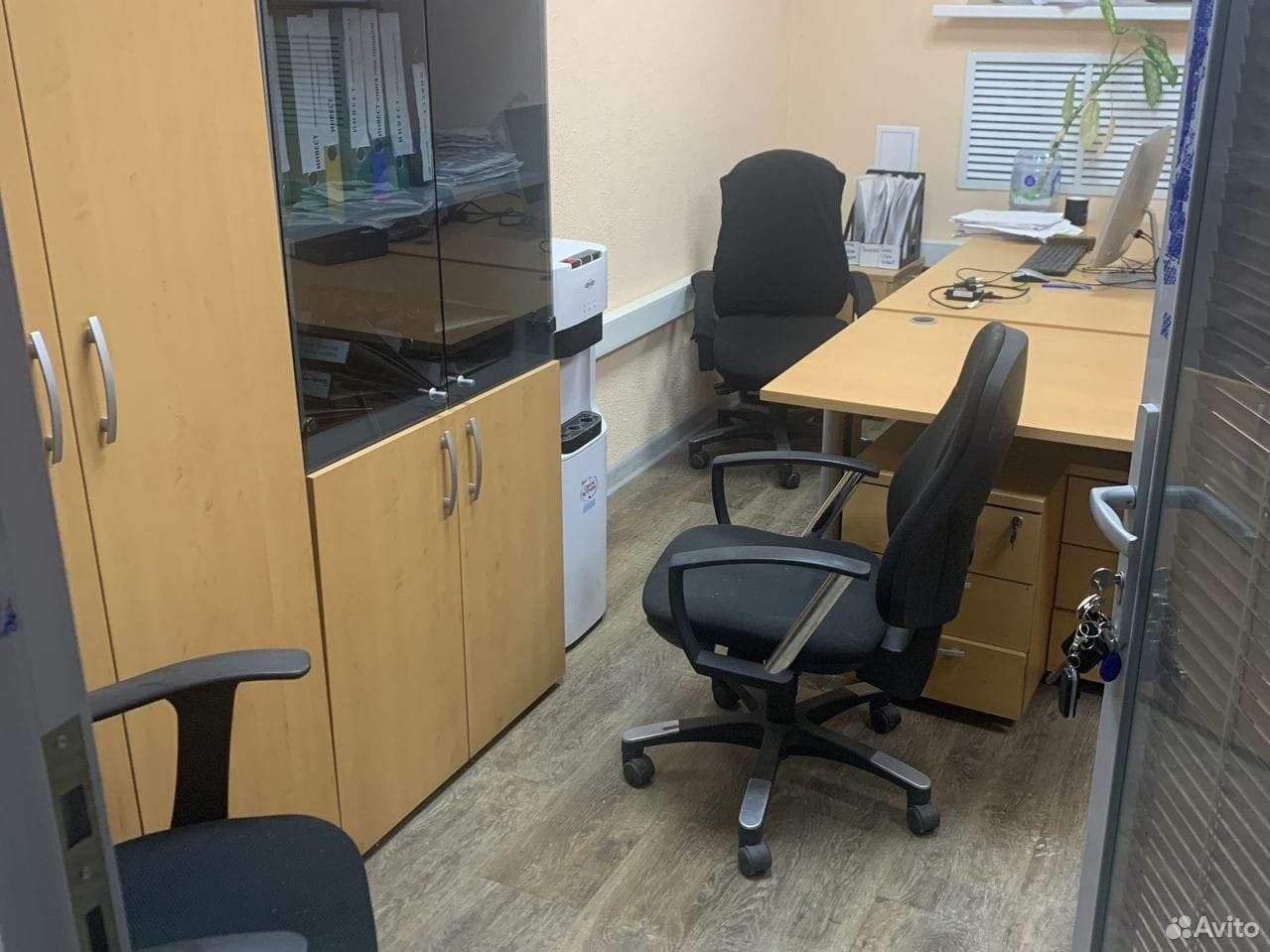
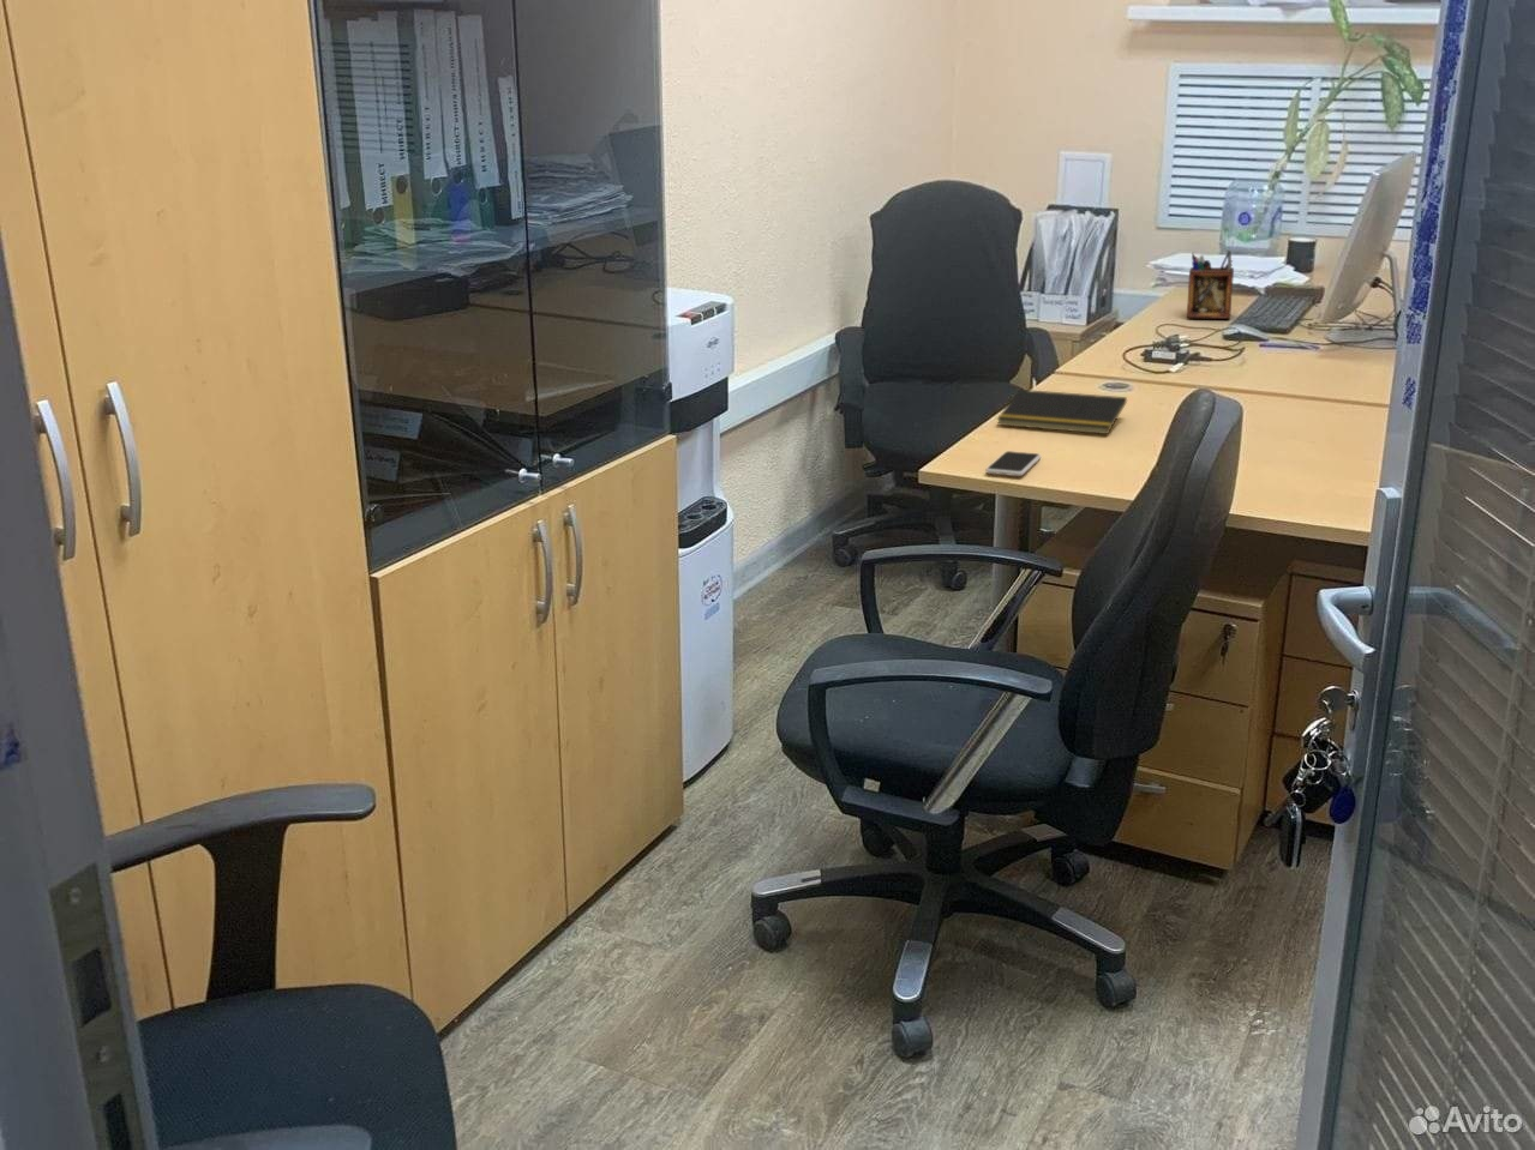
+ desk organizer (1210, 283)
+ smartphone (1013, 463)
+ notepad (1062, 411)
